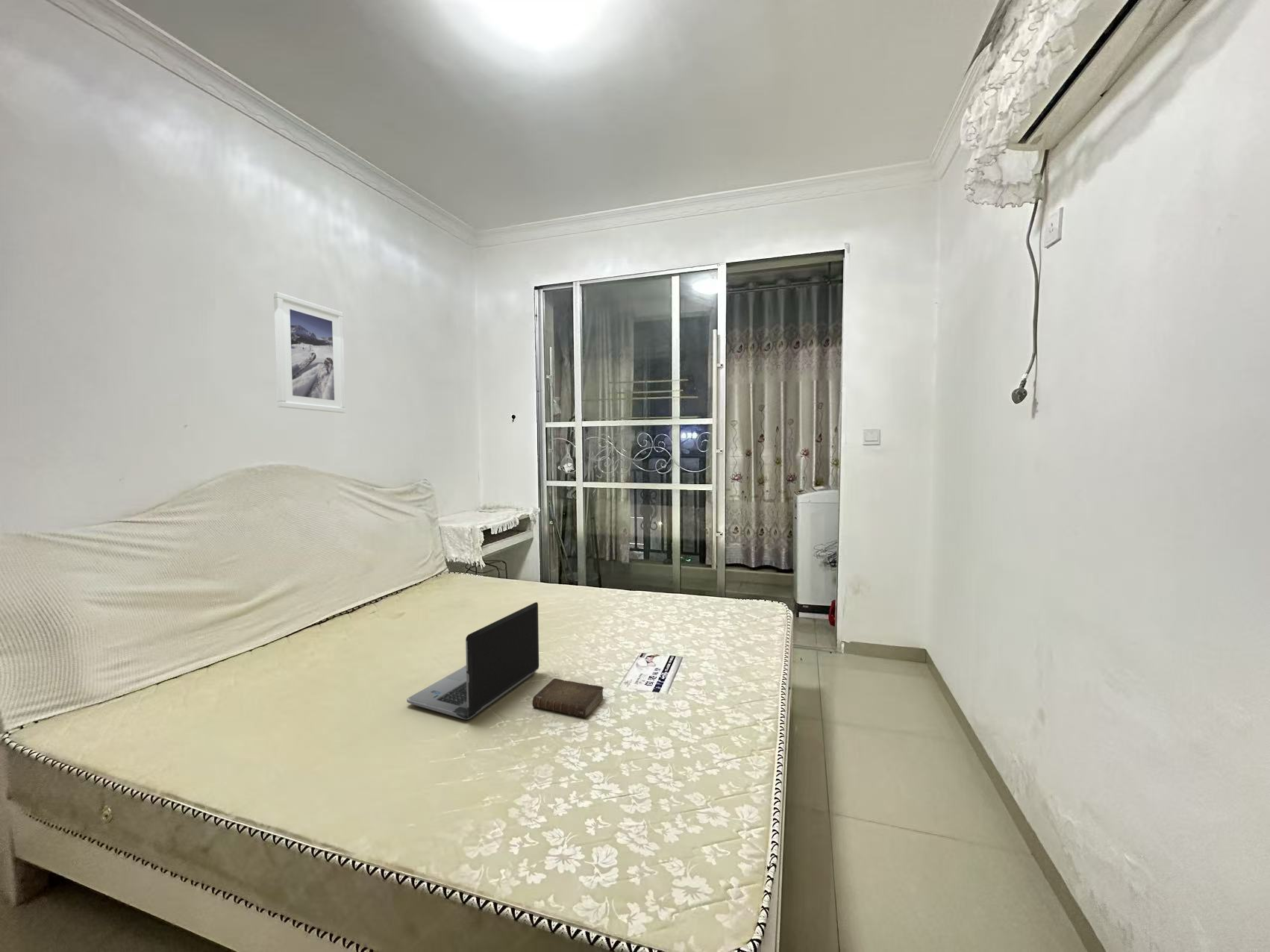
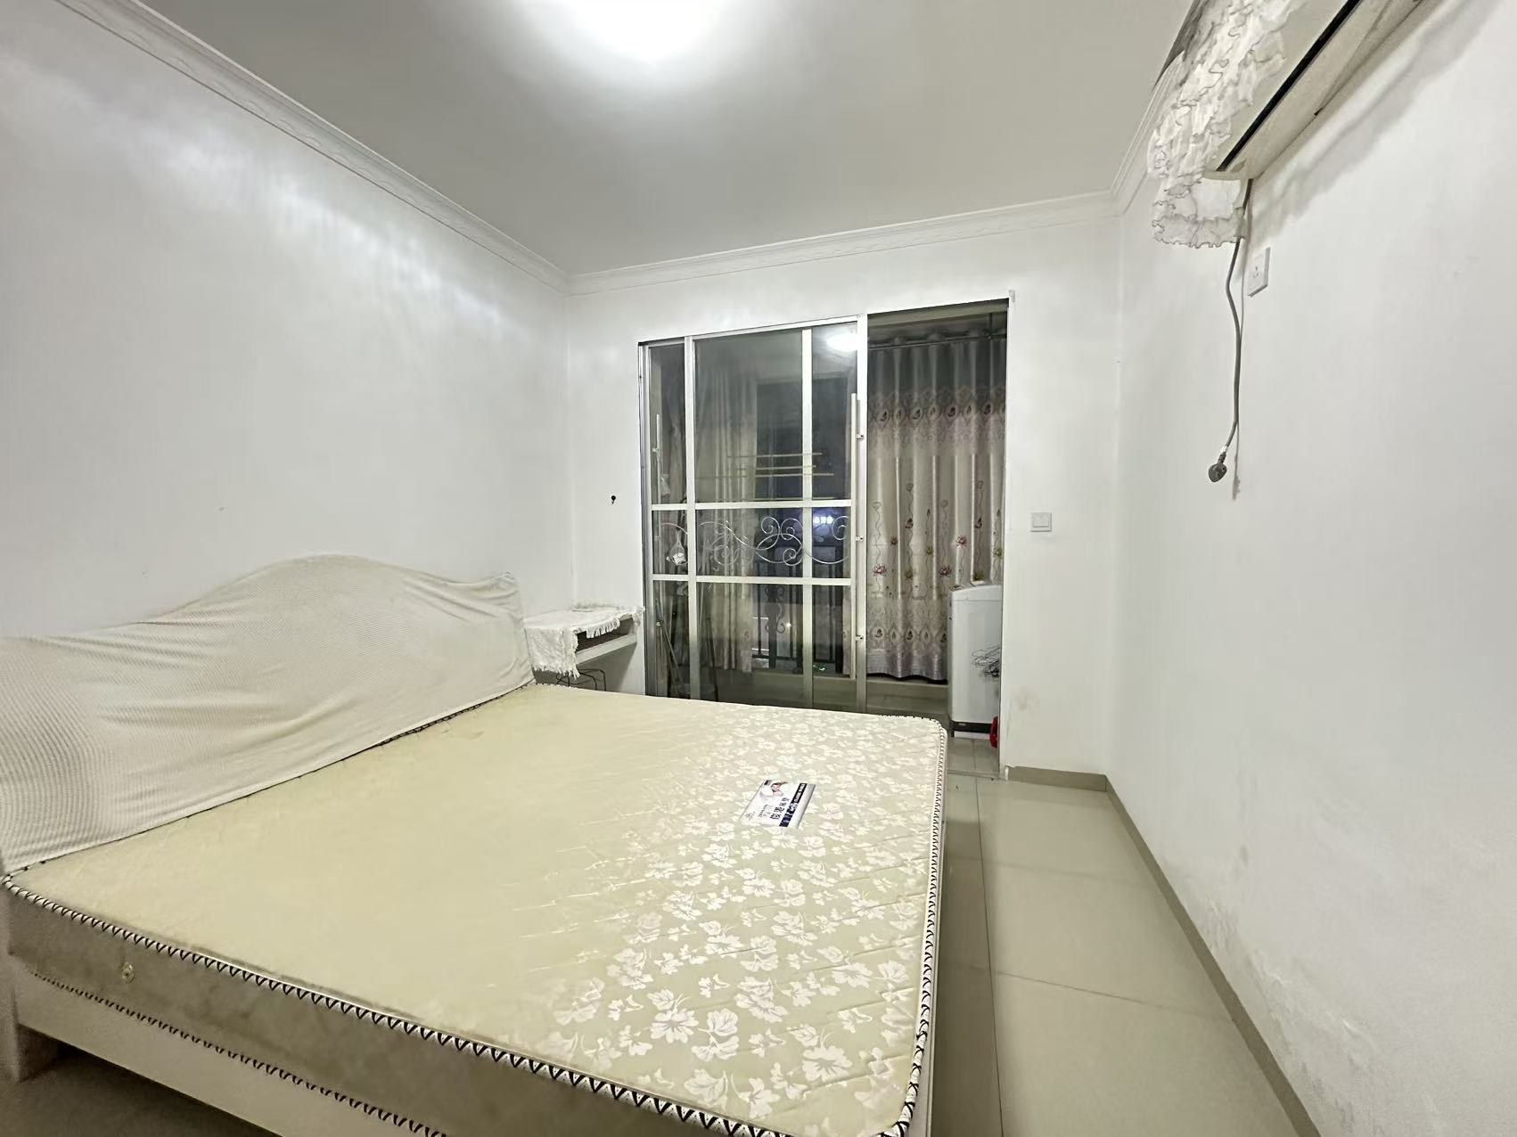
- laptop computer (476, 650)
- book (569, 697)
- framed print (312, 357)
